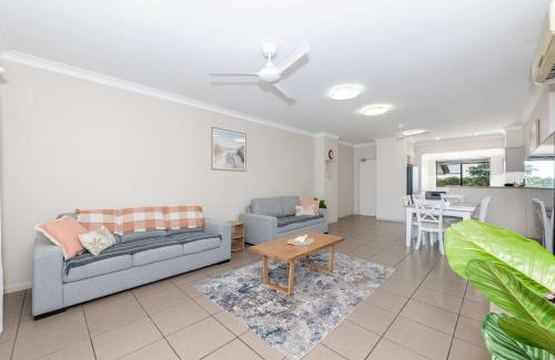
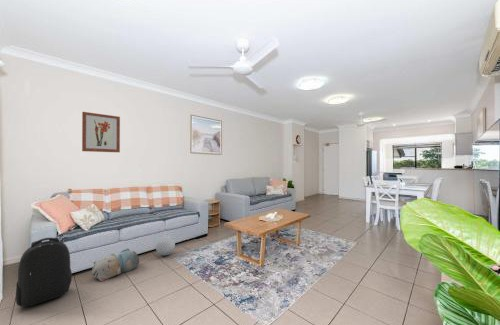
+ ball (165, 245)
+ wall art (101, 133)
+ plush toy (116, 263)
+ backpack (45, 267)
